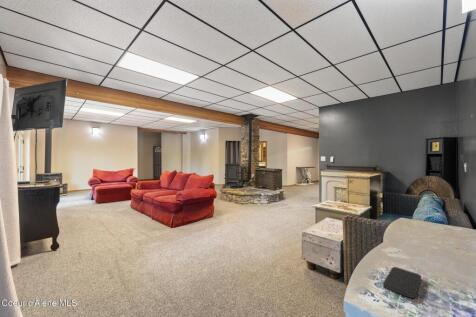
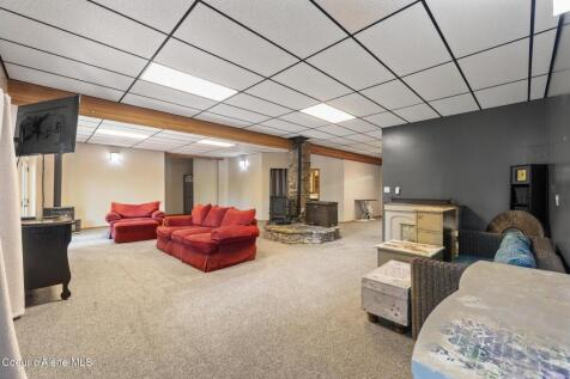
- smartphone (402, 280)
